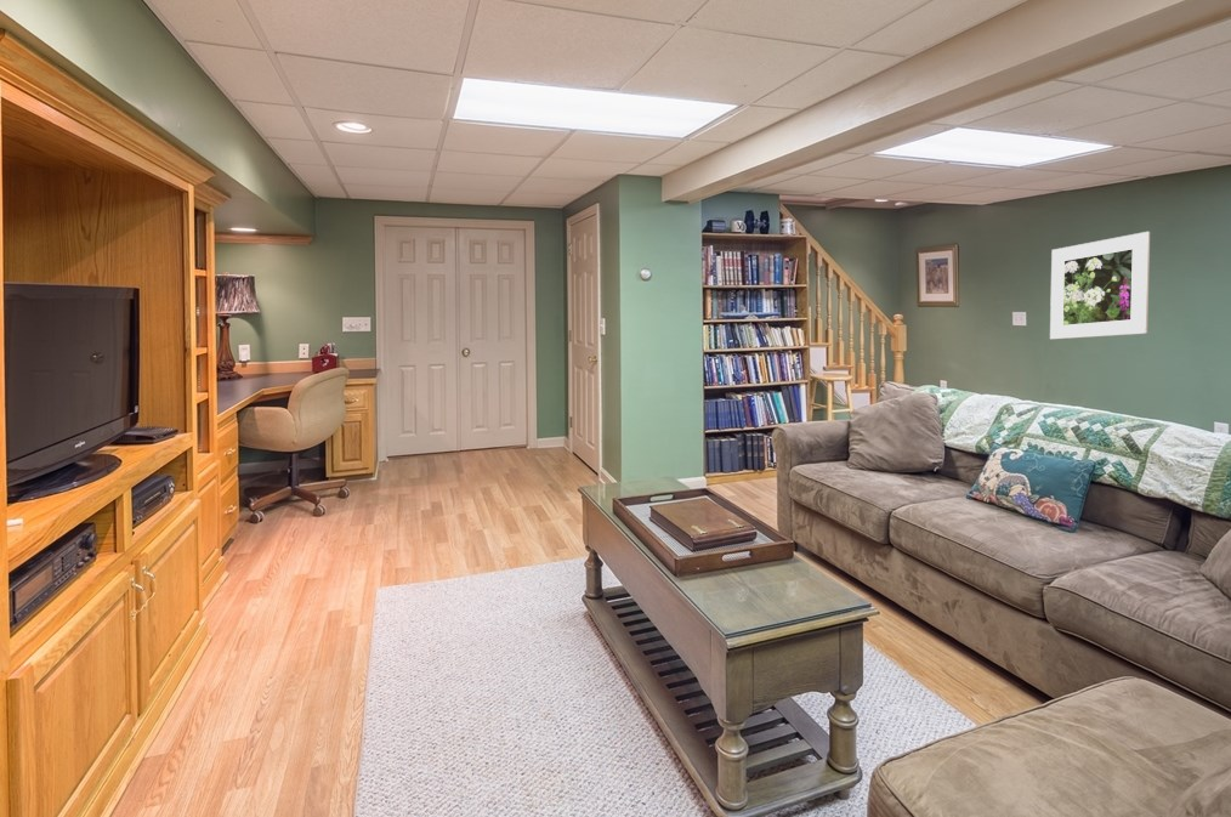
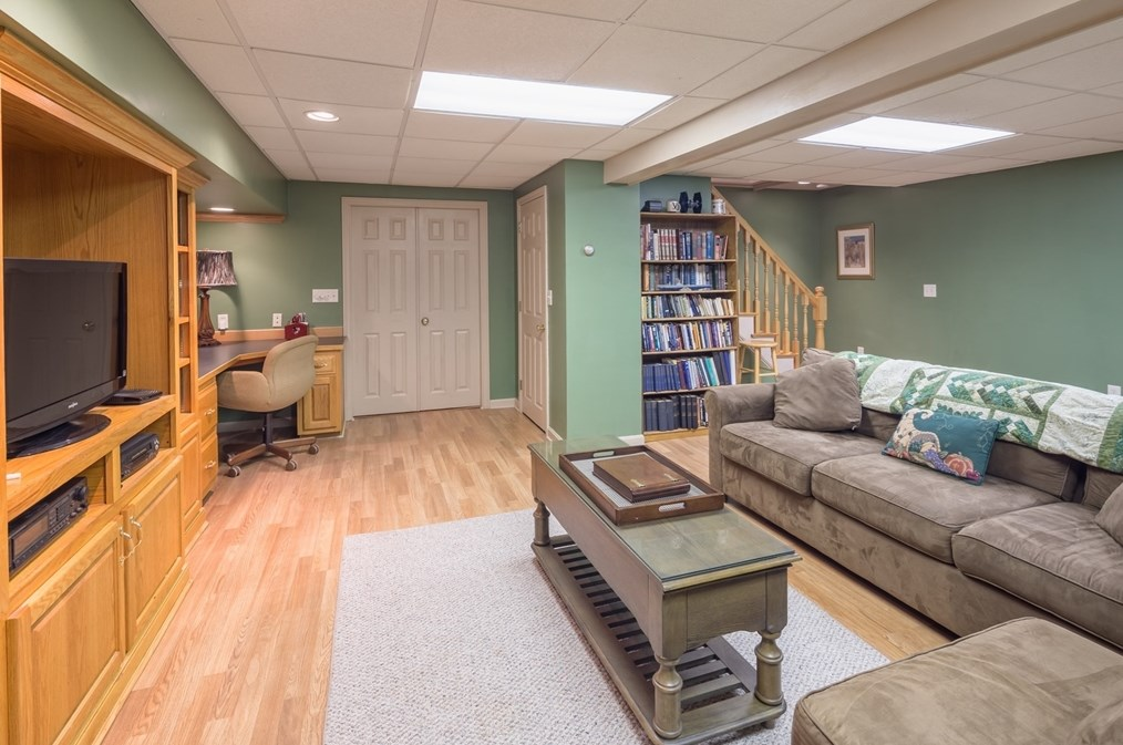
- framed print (1096, 289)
